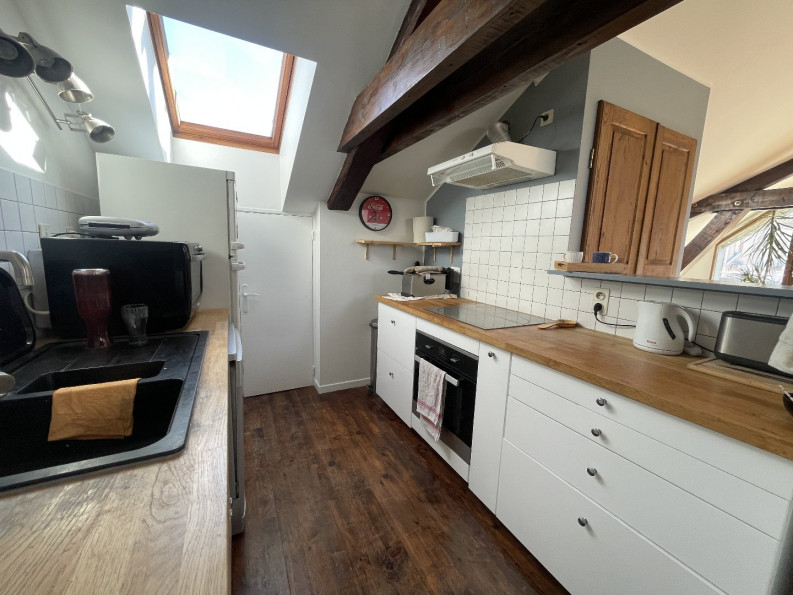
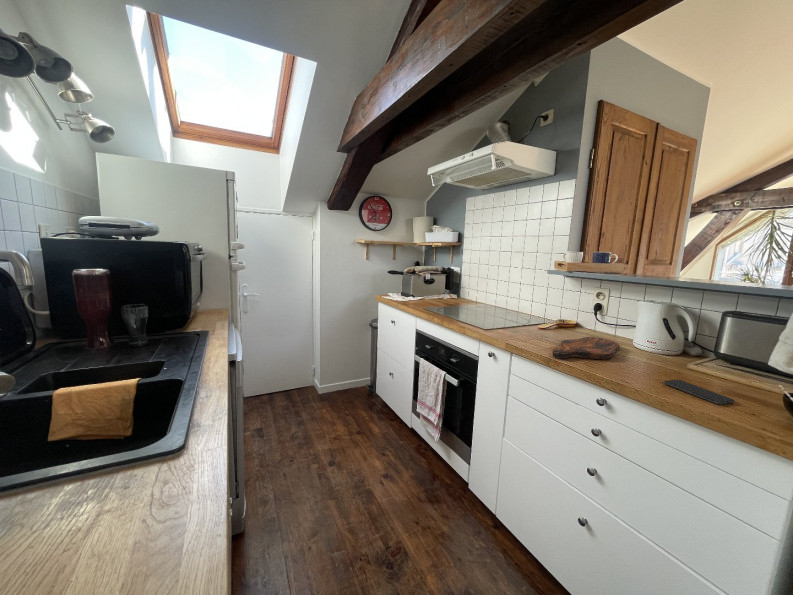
+ smartphone (696, 390)
+ cutting board (587, 348)
